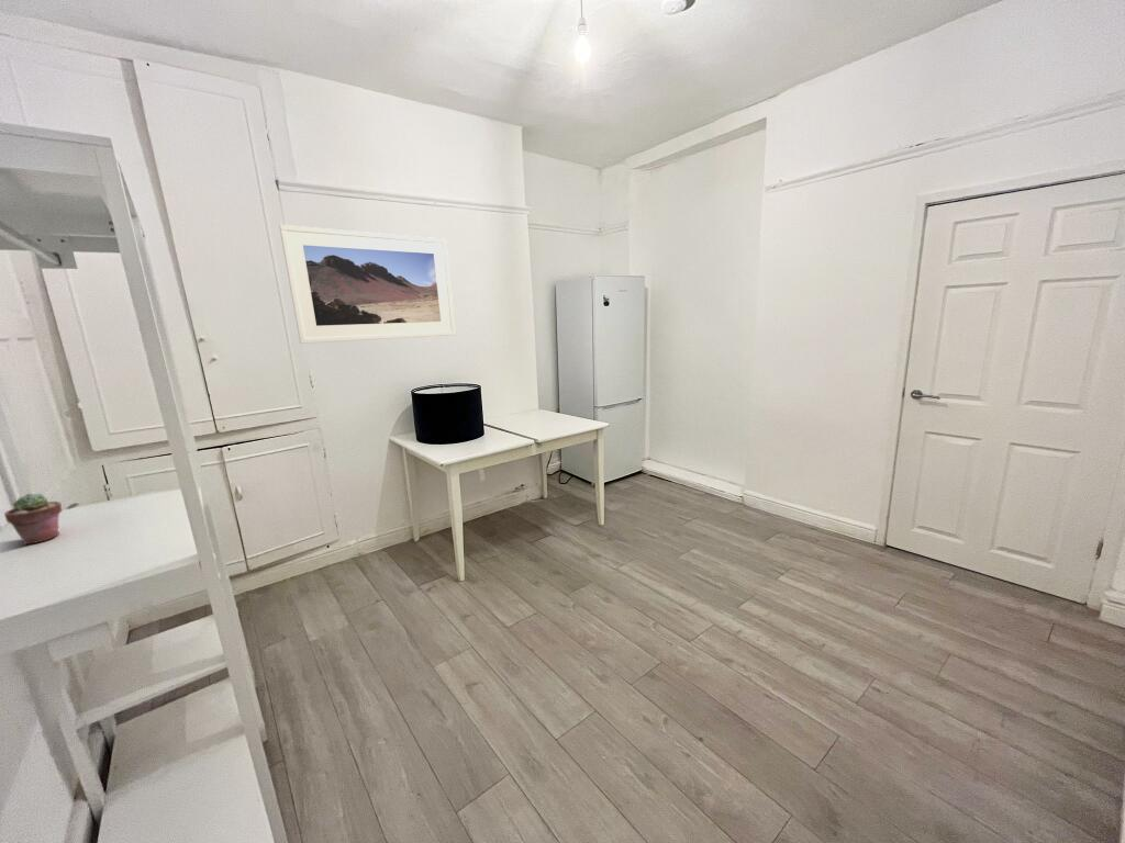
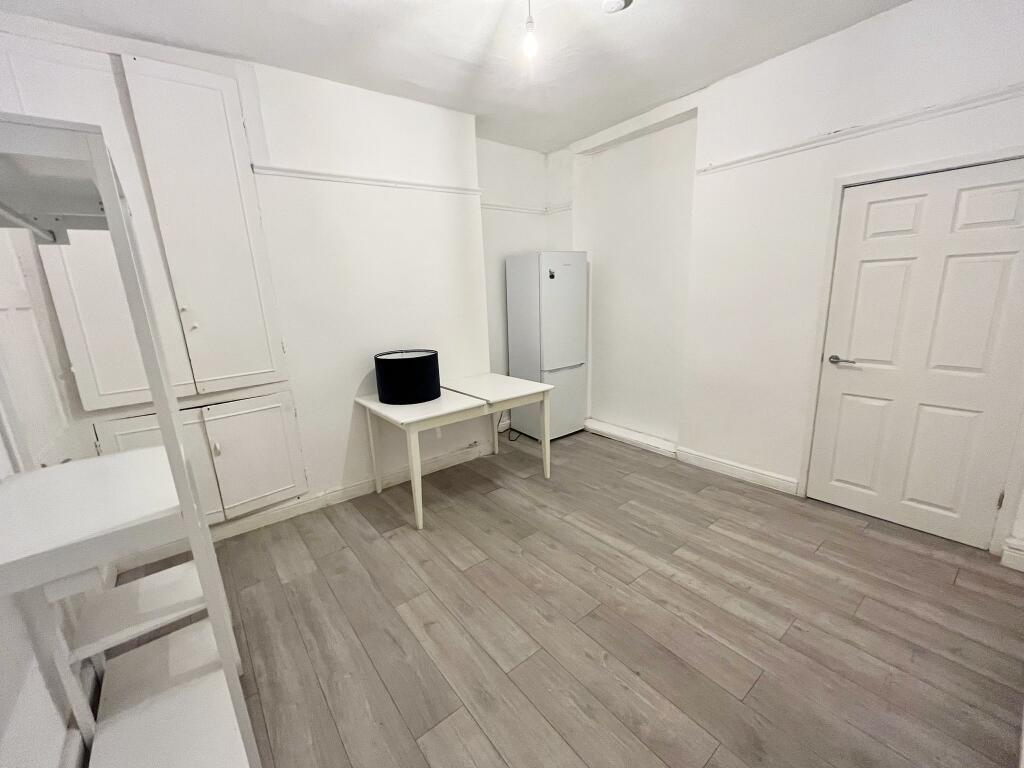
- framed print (378, 286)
- potted succulent (35, 516)
